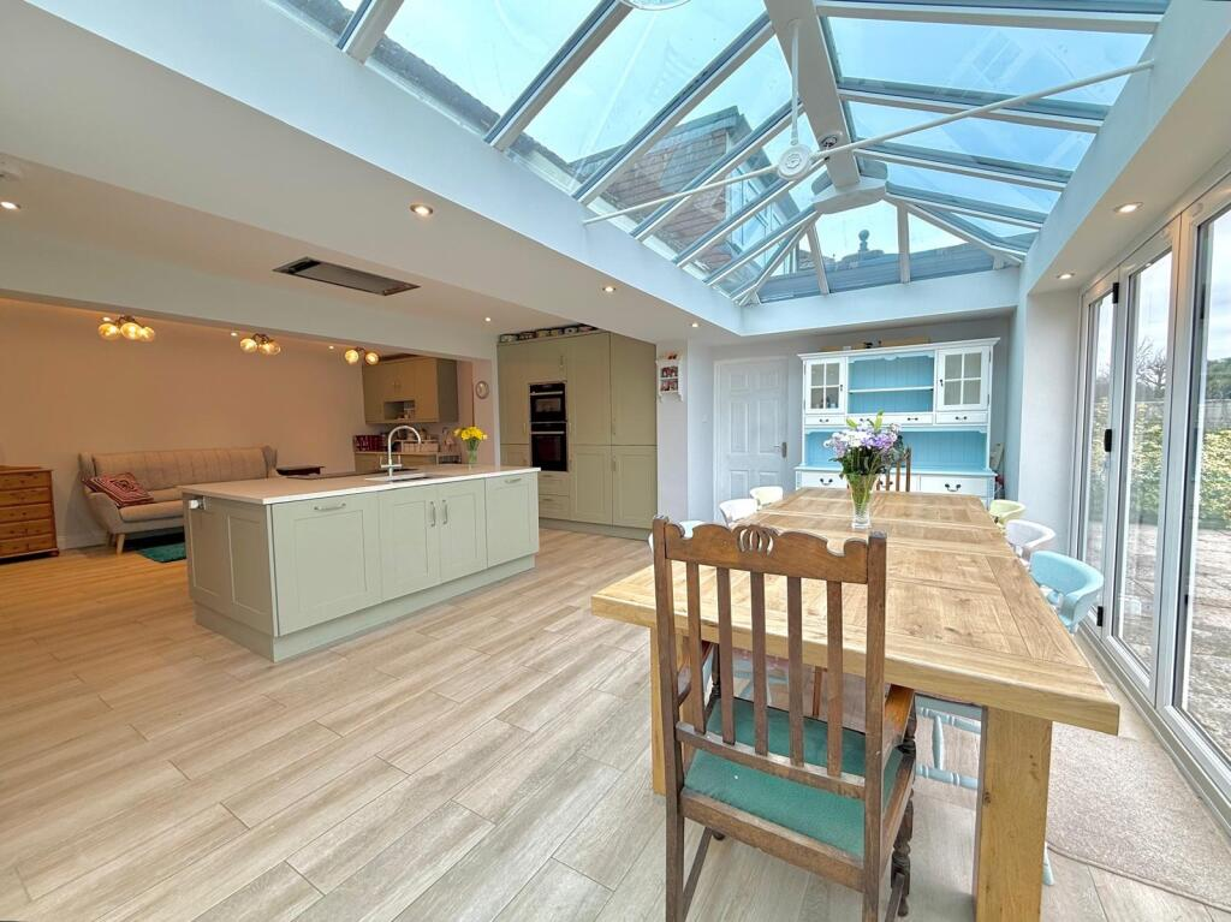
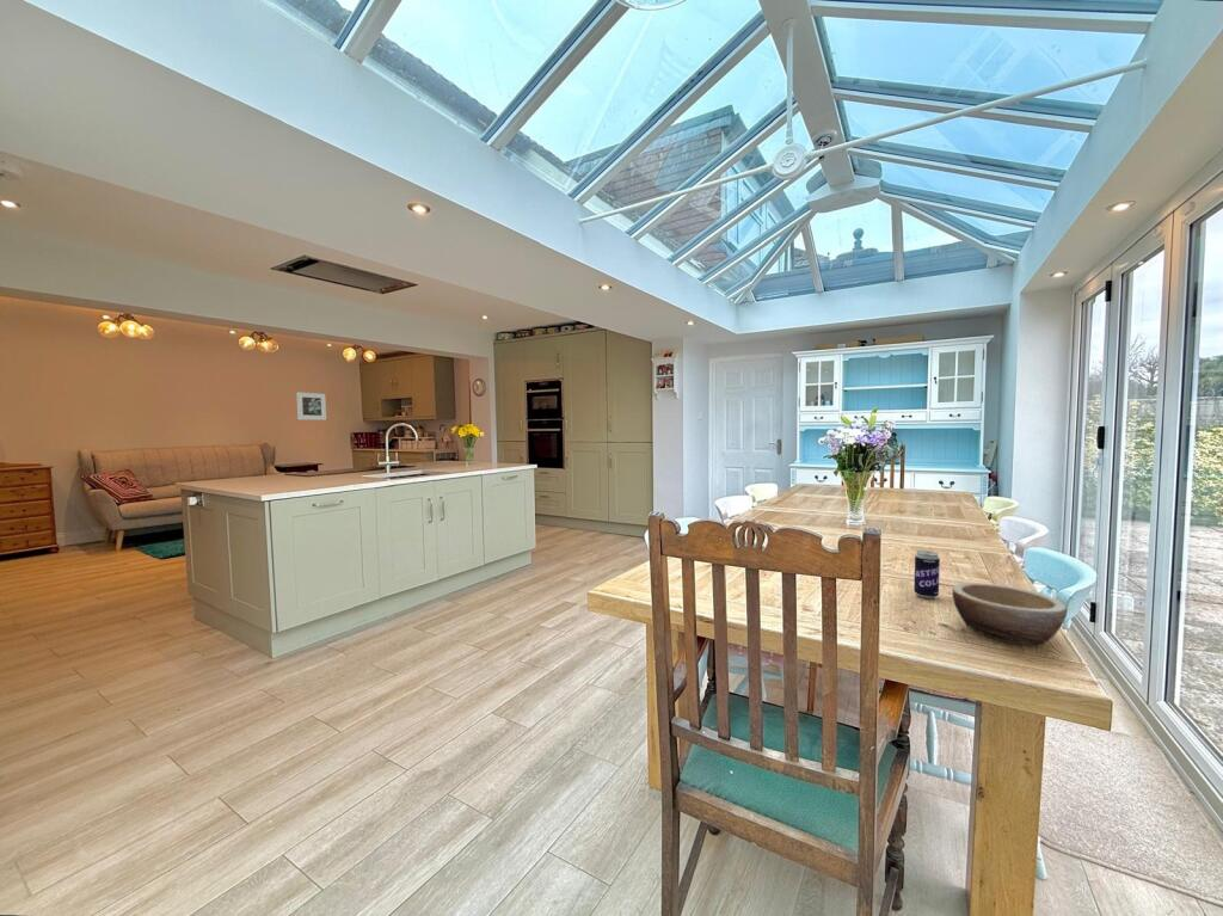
+ beverage can (926, 573)
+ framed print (312, 406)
+ bowl (1006, 614)
